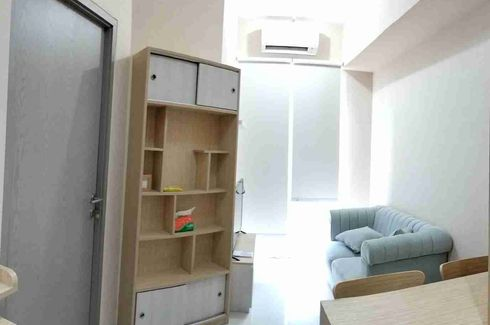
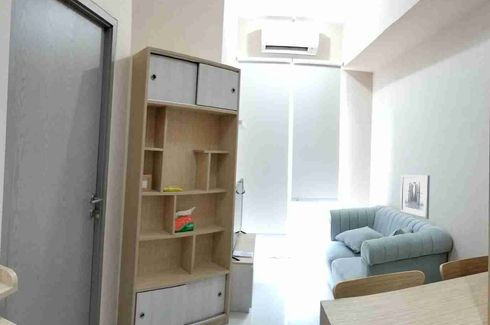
+ wall art (413, 195)
